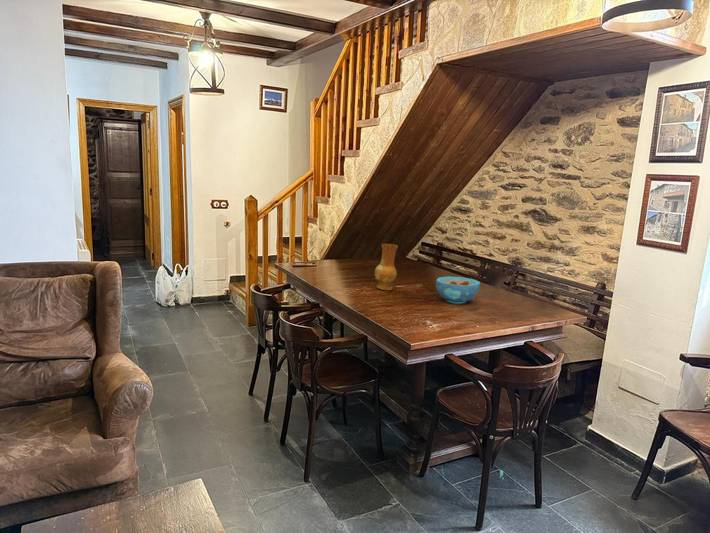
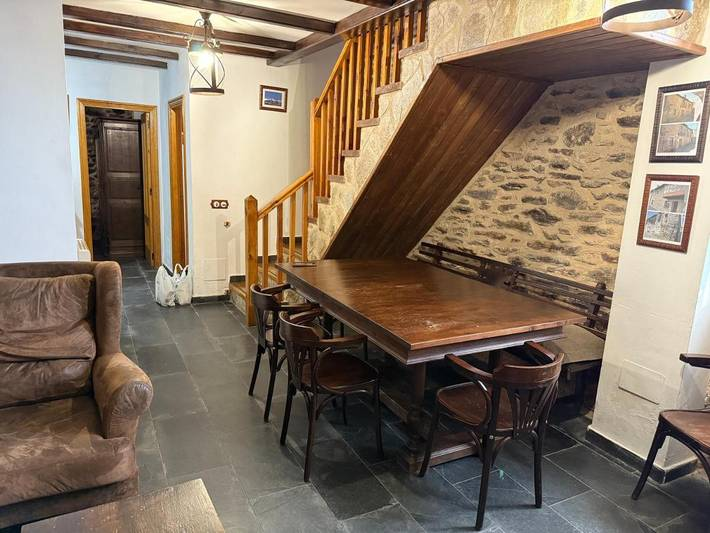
- bowl (457, 288)
- ceramic jug (385, 266)
